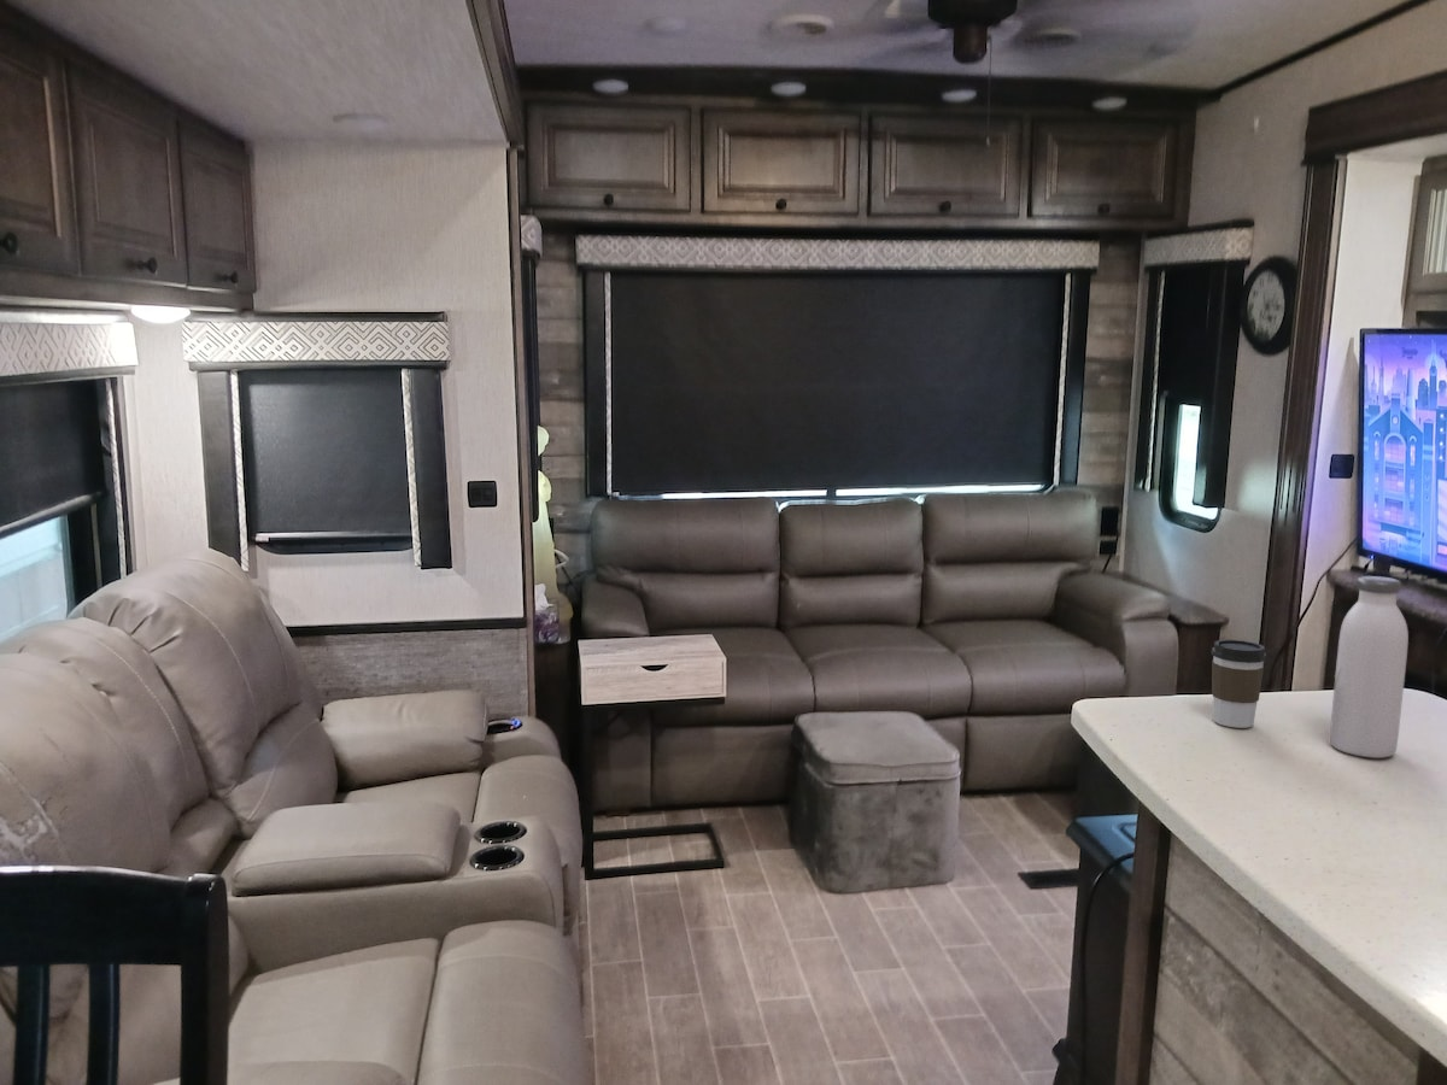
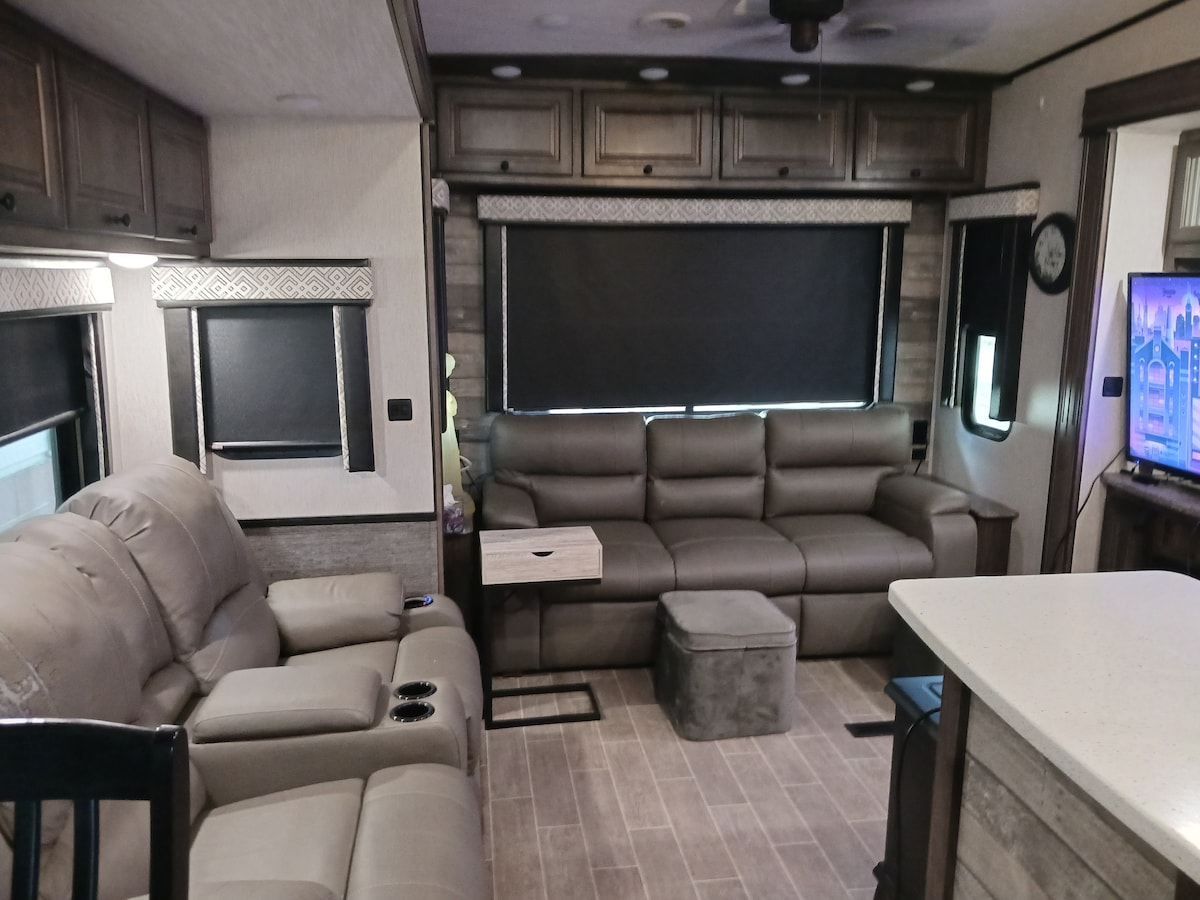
- coffee cup (1236, 684)
- water bottle (1370, 664)
